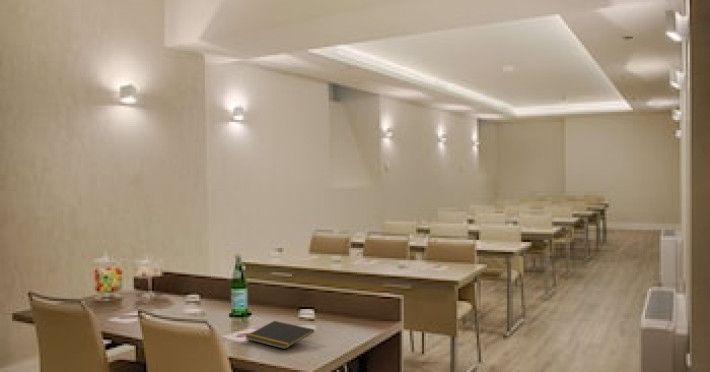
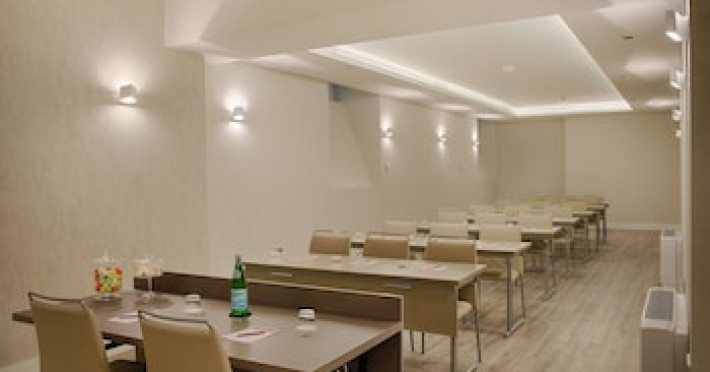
- notepad (279, 334)
